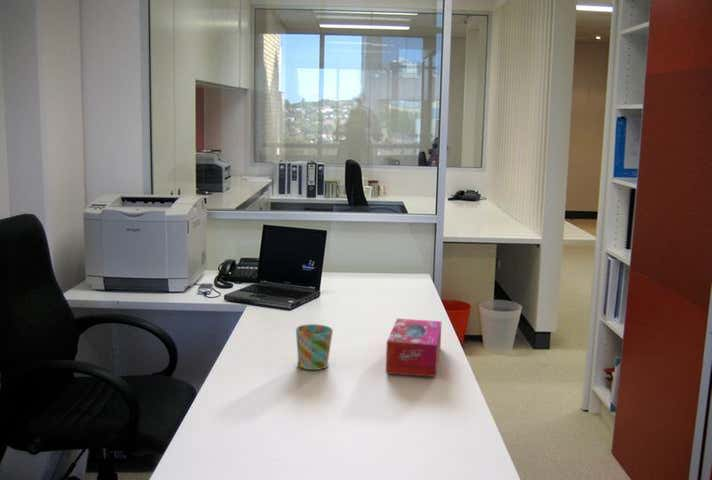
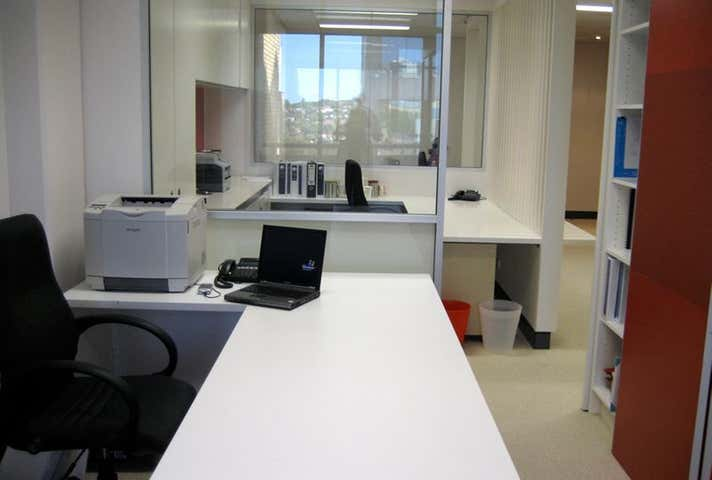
- tissue box (415, 345)
- mug (314, 345)
